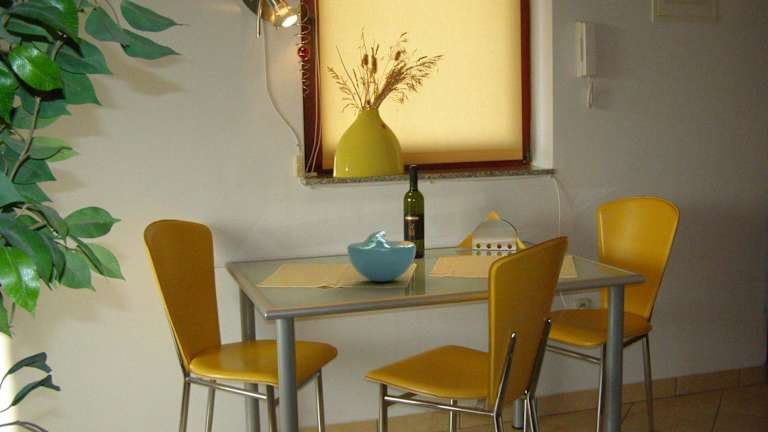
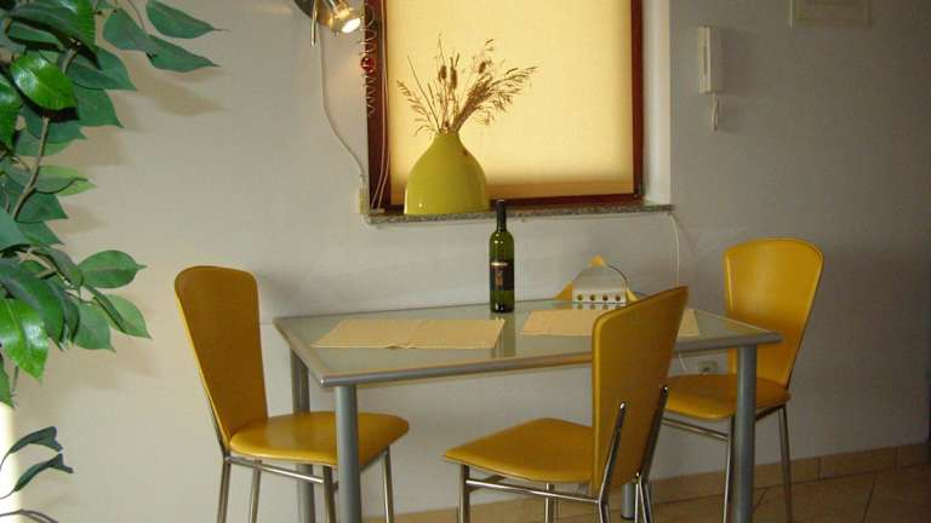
- bowl (381, 256)
